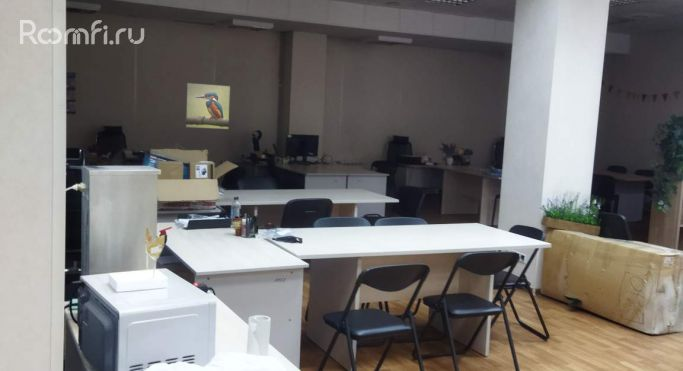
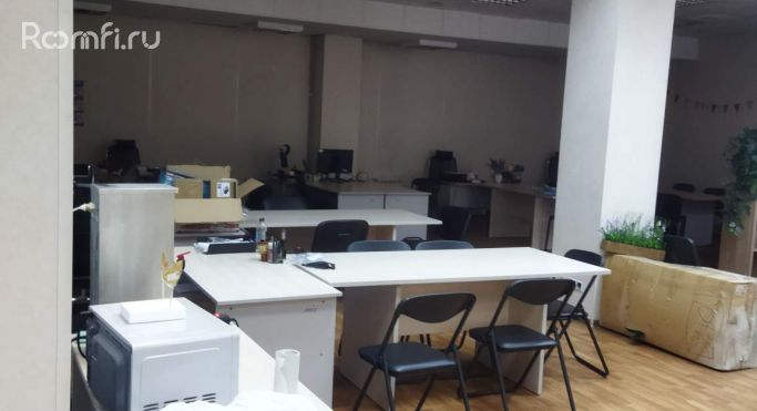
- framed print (208, 106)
